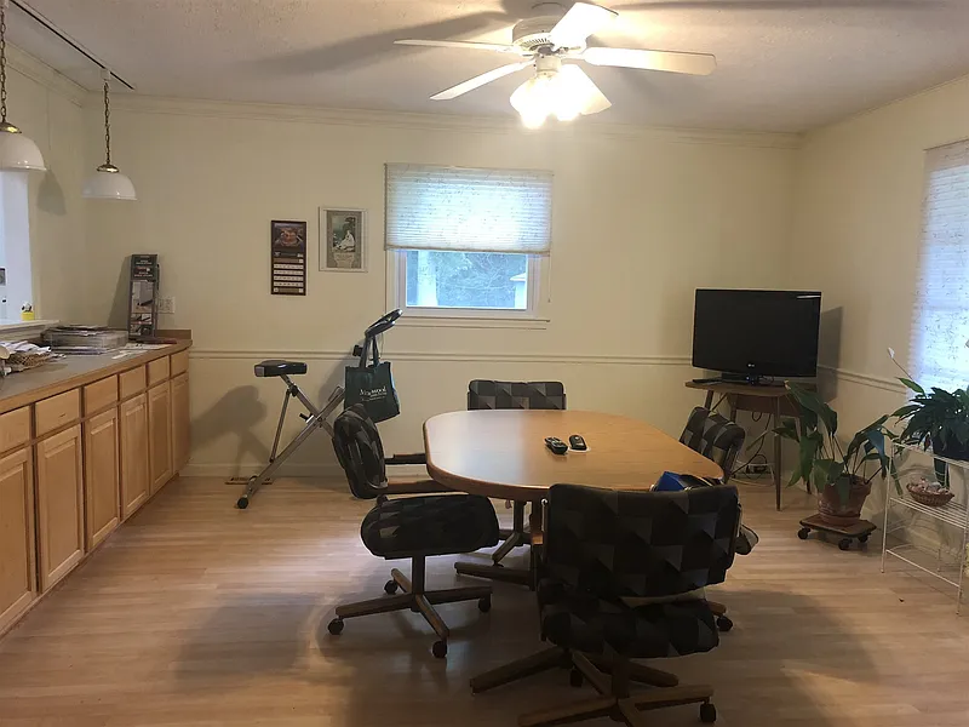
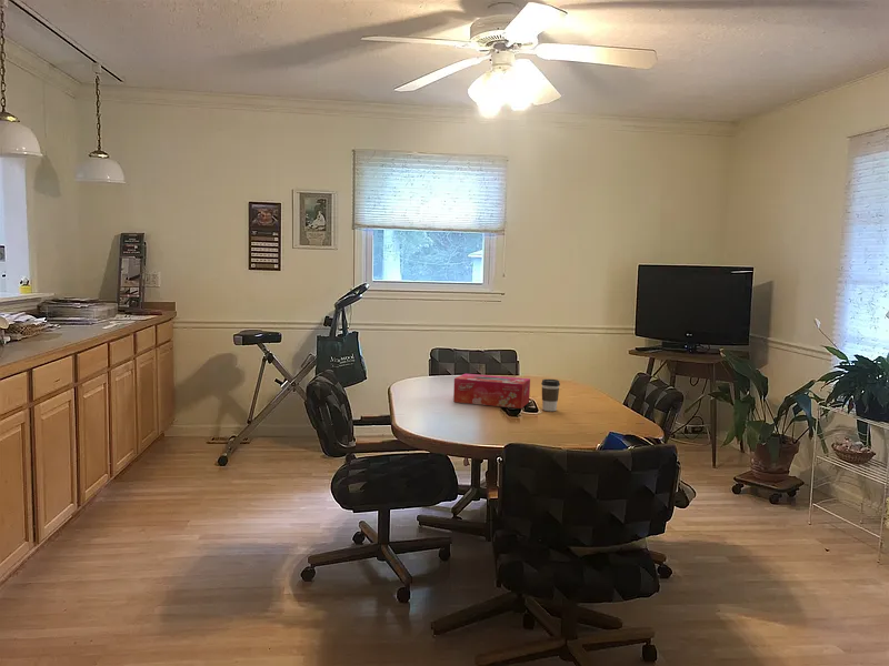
+ tissue box (491, 390)
+ coffee cup (550, 394)
